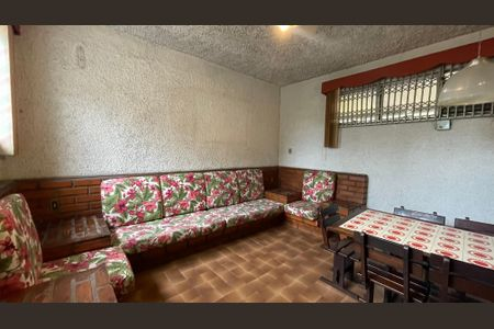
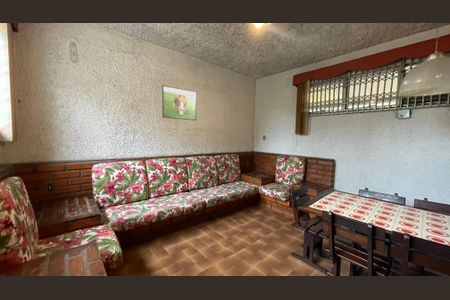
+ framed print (180, 104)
